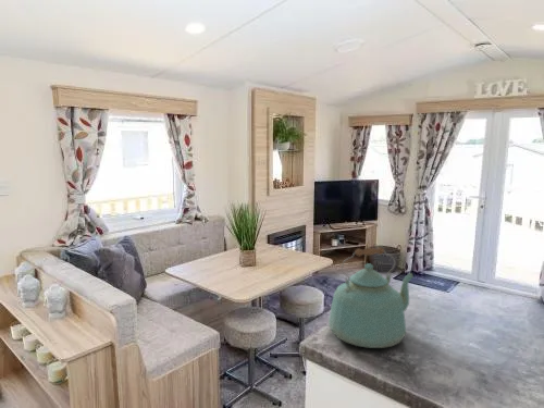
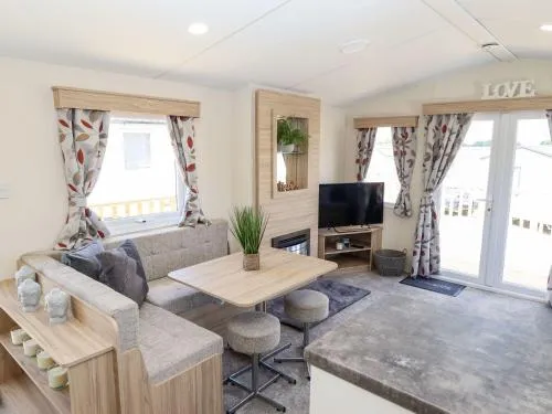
- kettle (374, 290)
